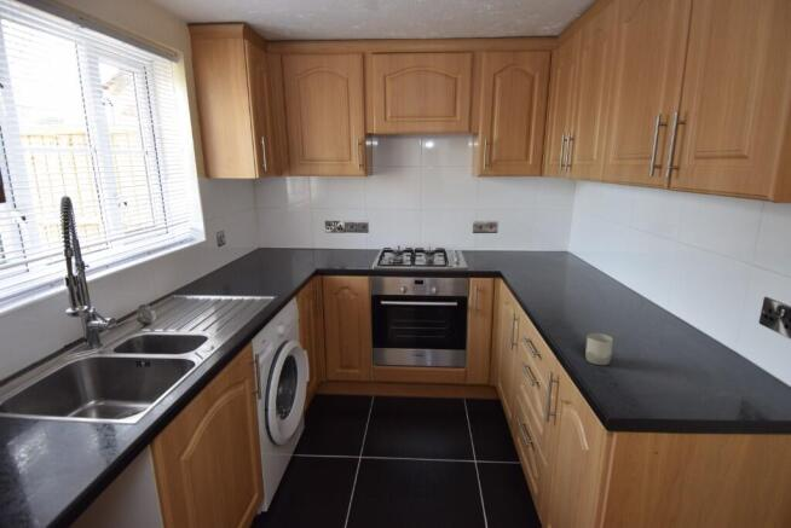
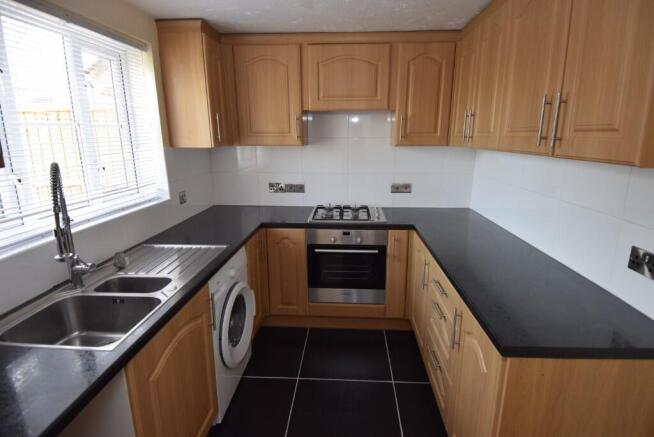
- cup (596, 347)
